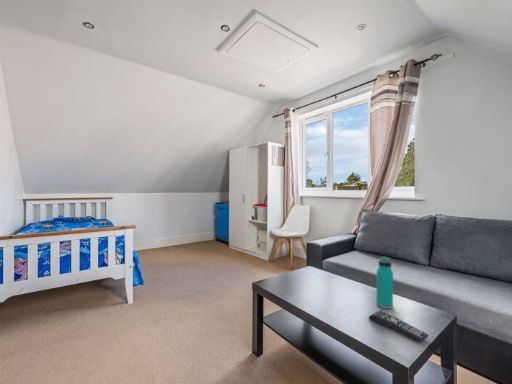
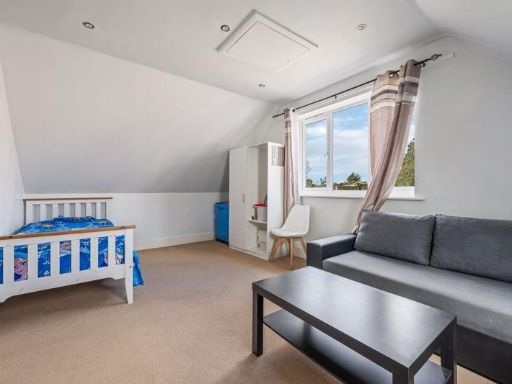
- remote control (396, 324)
- water bottle (384, 281)
